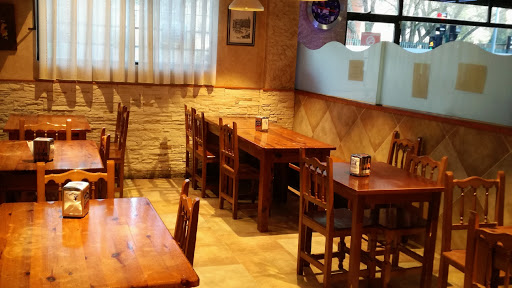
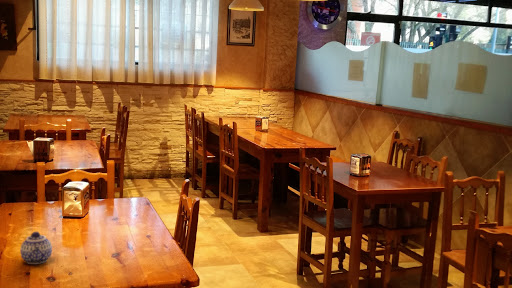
+ teapot (36, 246)
